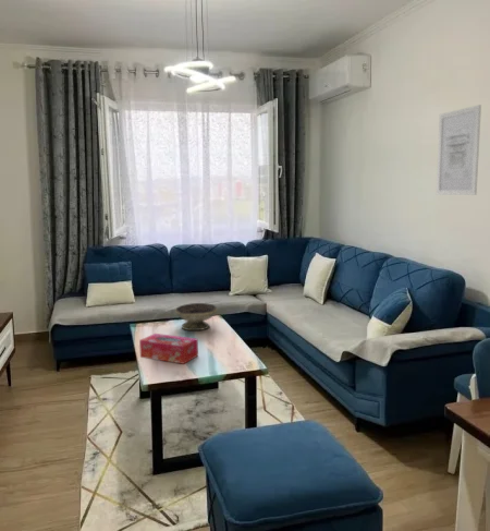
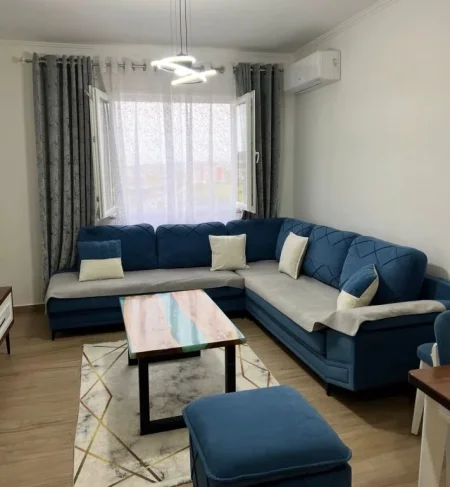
- tissue box (169, 348)
- decorative bowl (196, 317)
- wall art (456, 153)
